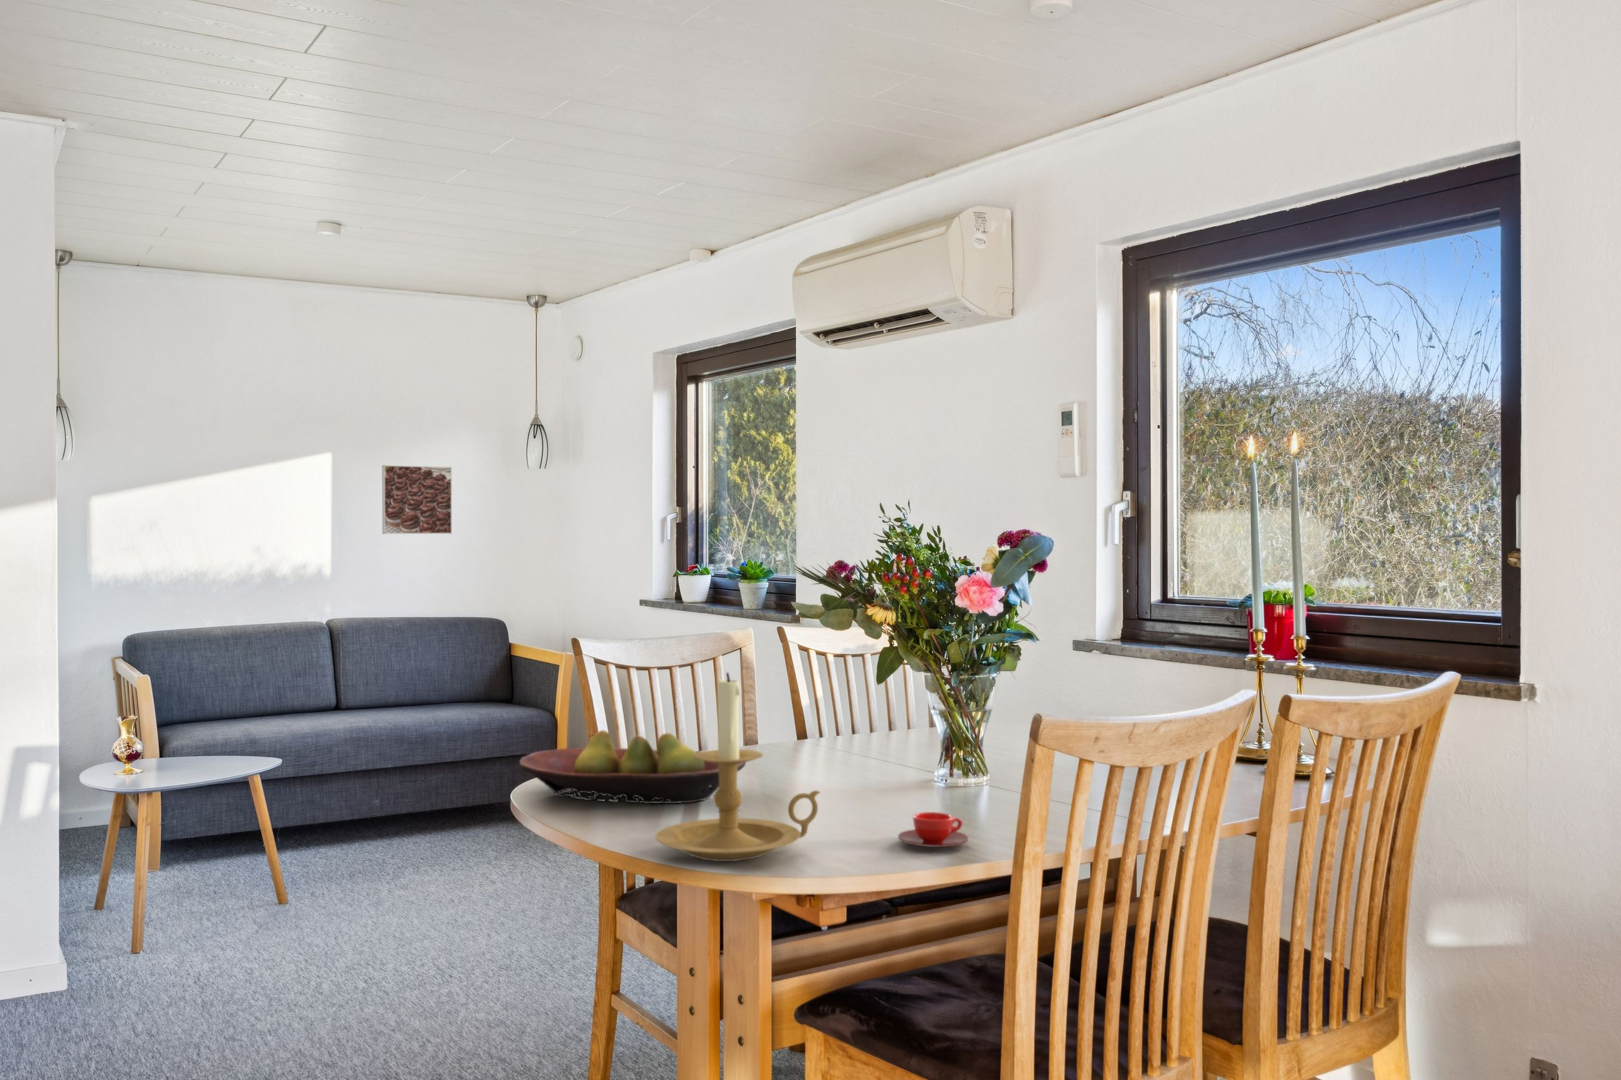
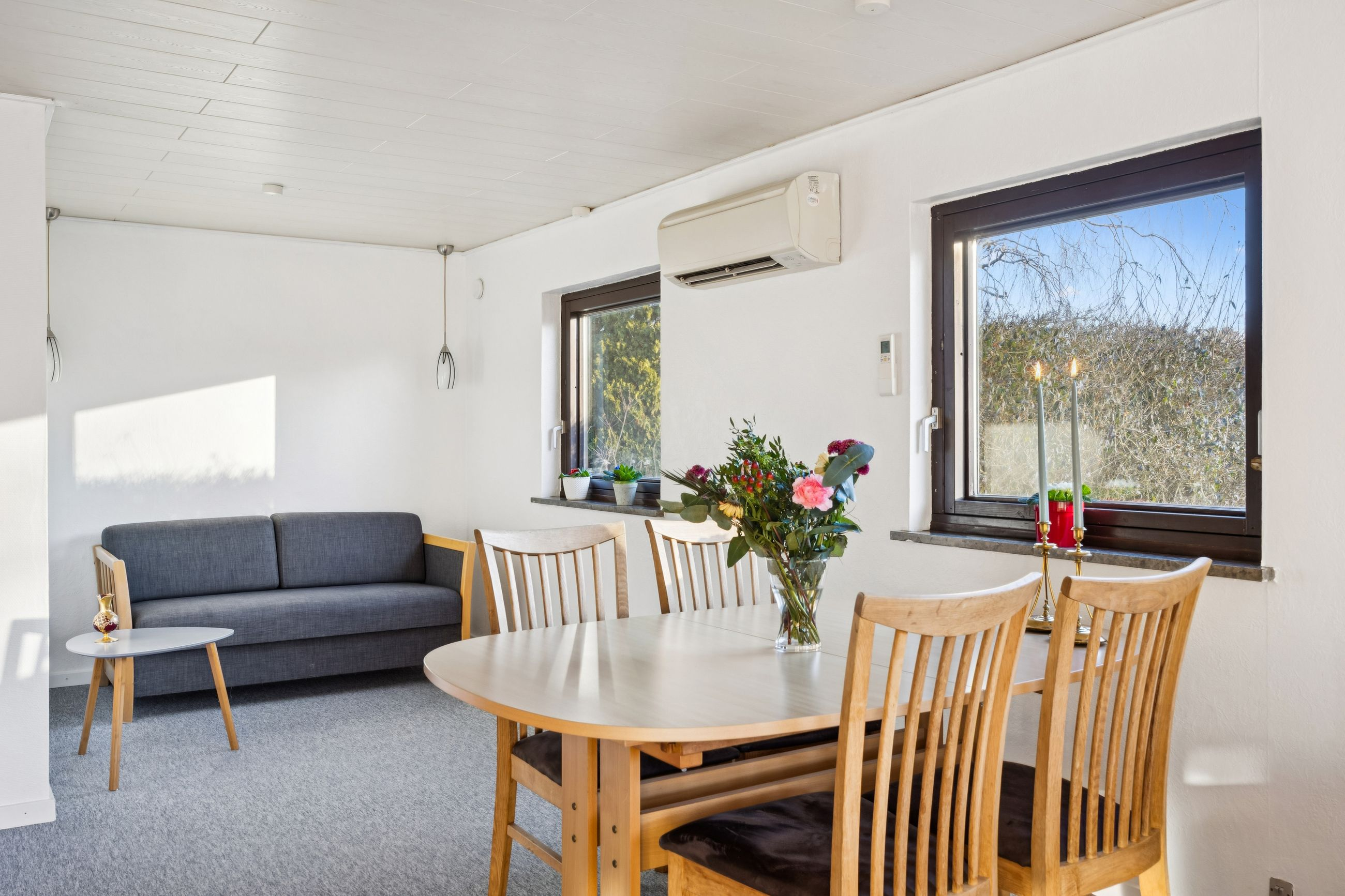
- candle holder (729, 762)
- teacup (933, 829)
- fruit bowl (633, 763)
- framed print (417, 500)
